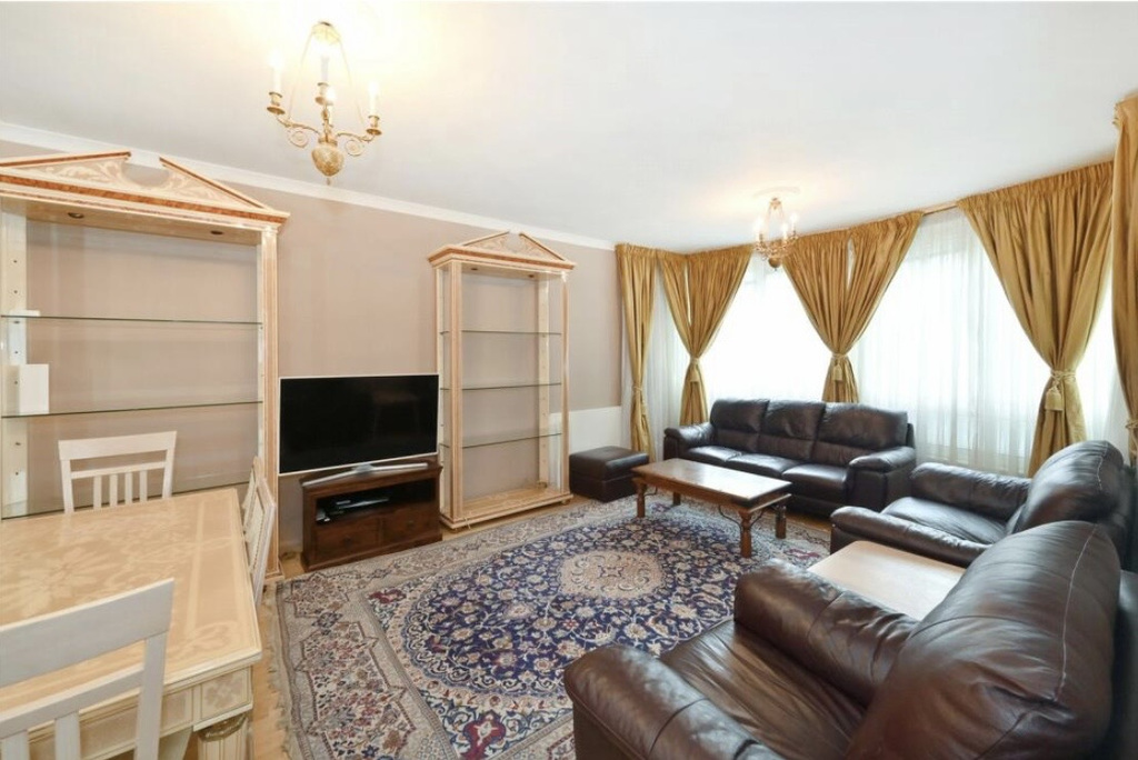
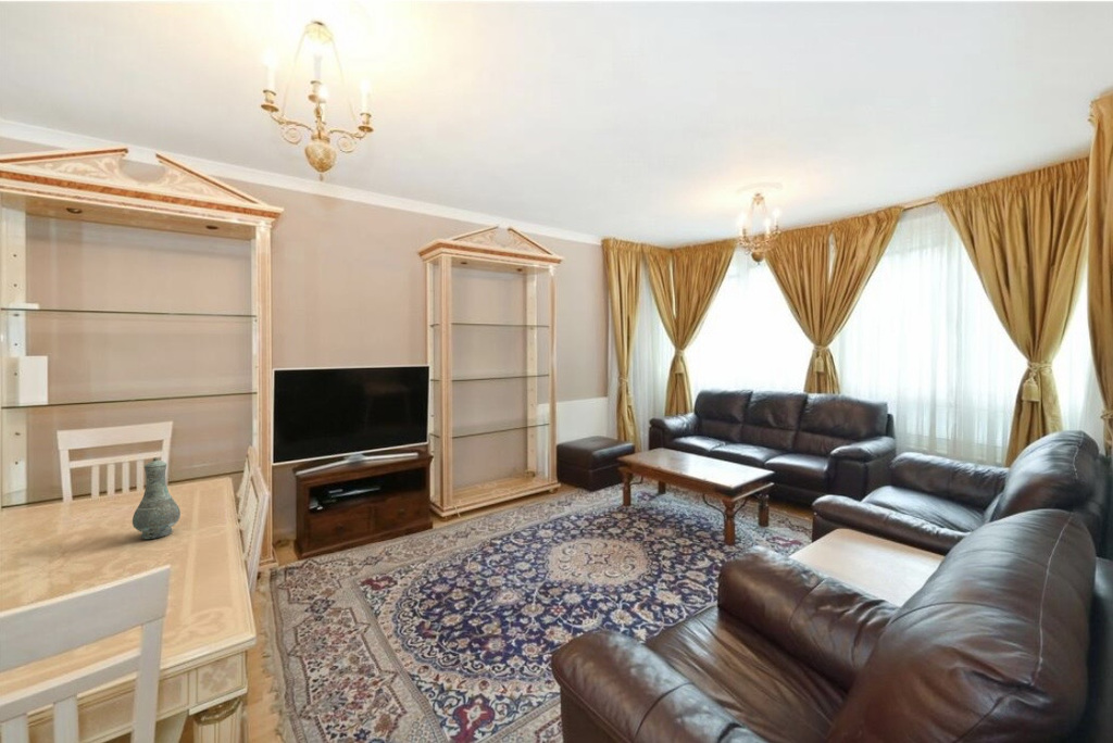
+ vase (155, 495)
